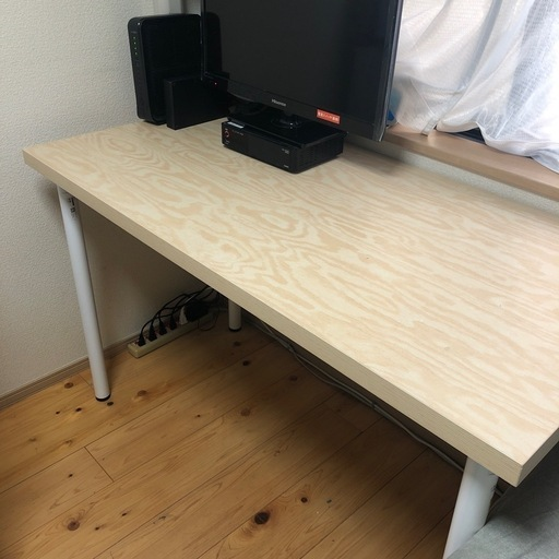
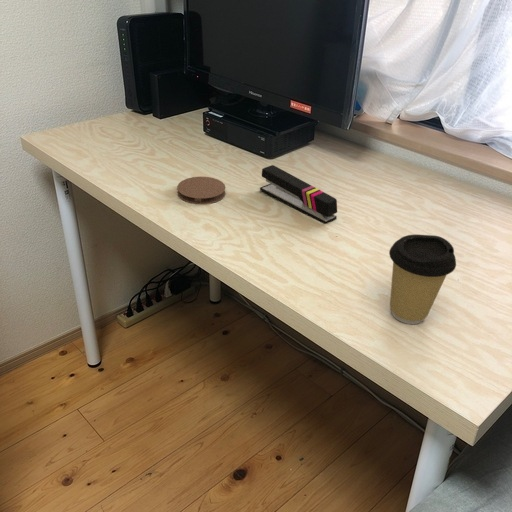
+ coaster (201, 189)
+ coffee cup (416, 280)
+ stapler (297, 192)
